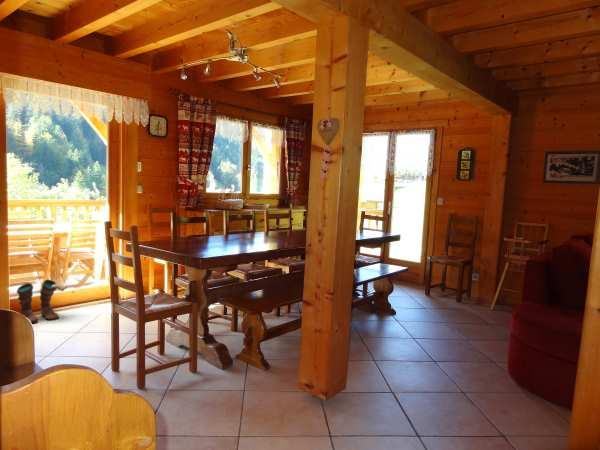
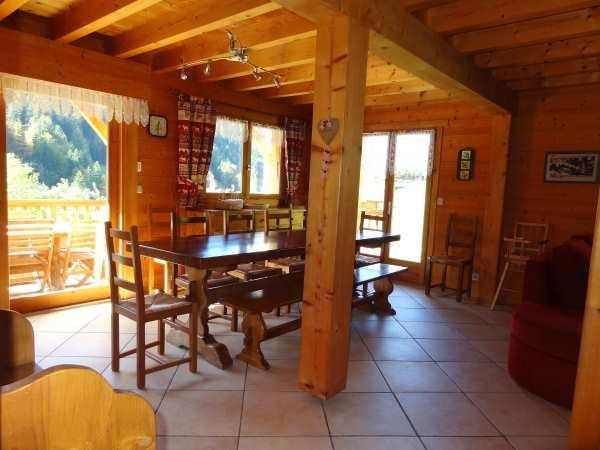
- boots (43, 299)
